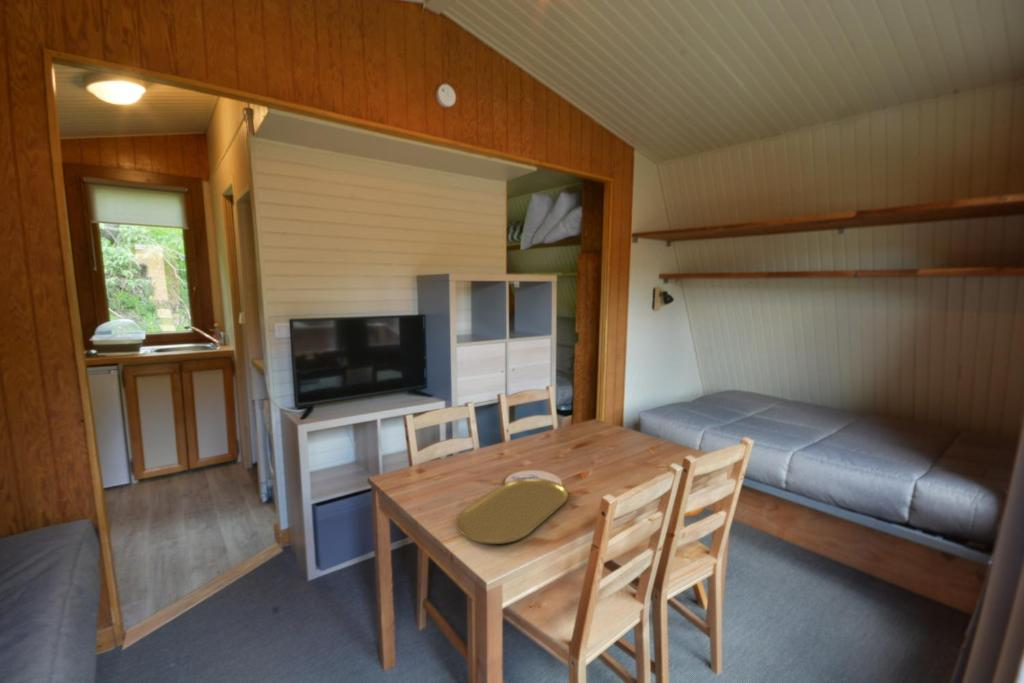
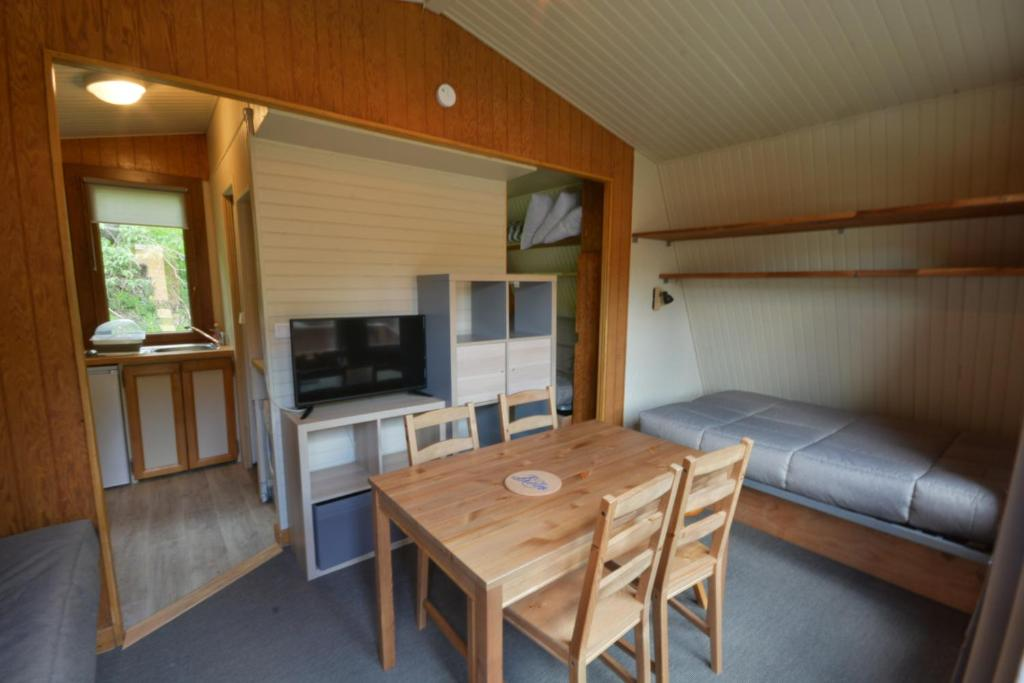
- placemat (515, 508)
